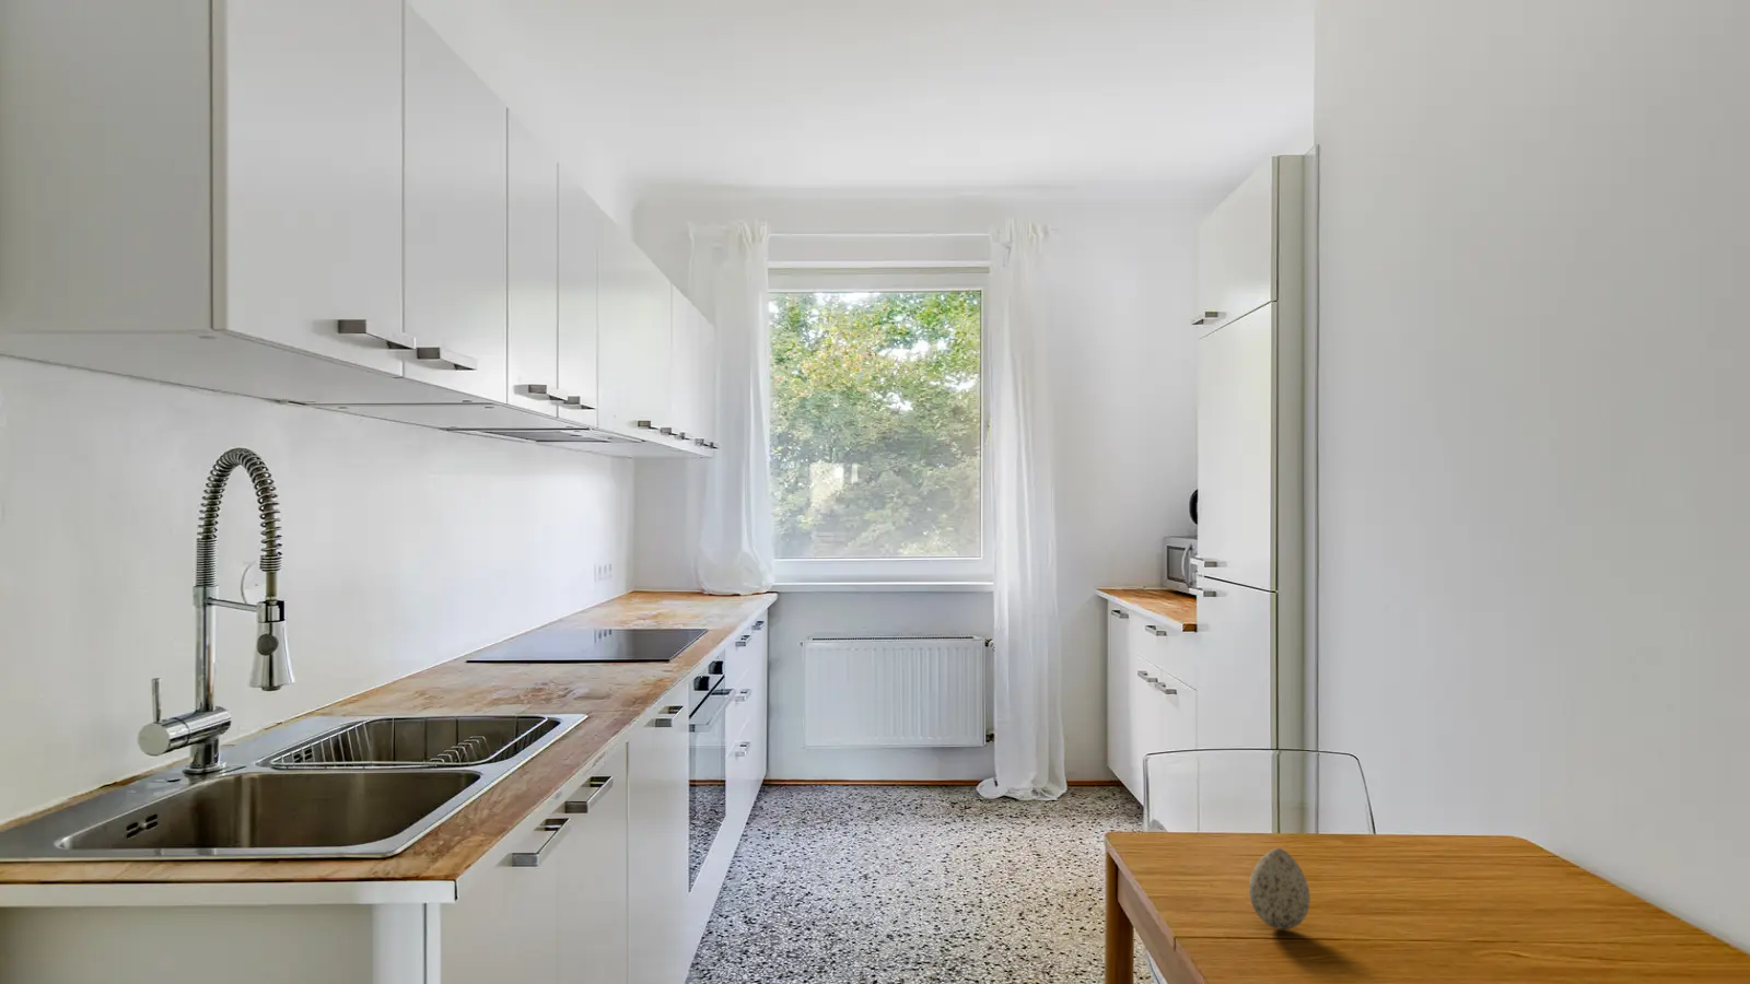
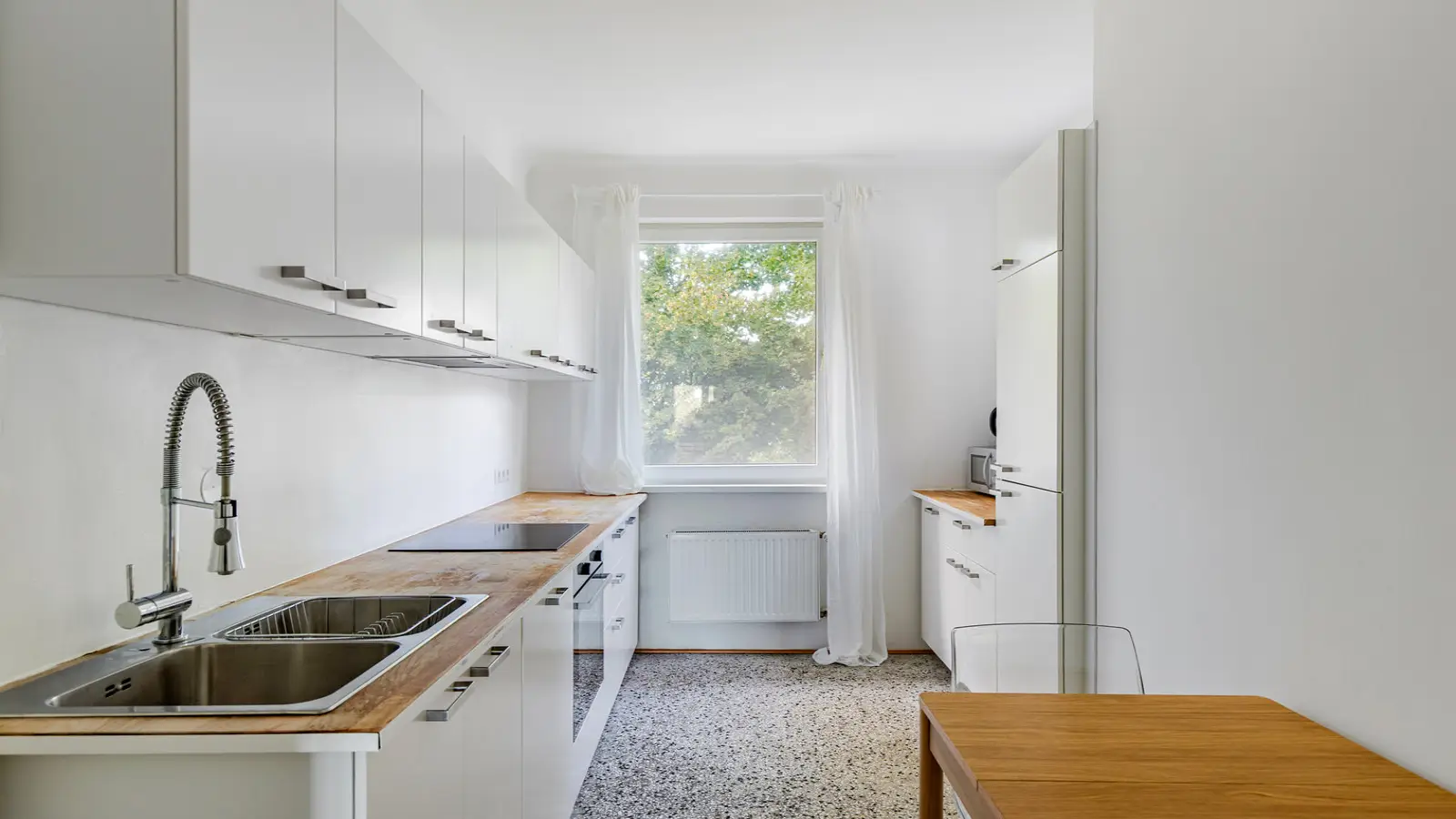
- decorative egg (1279, 888)
